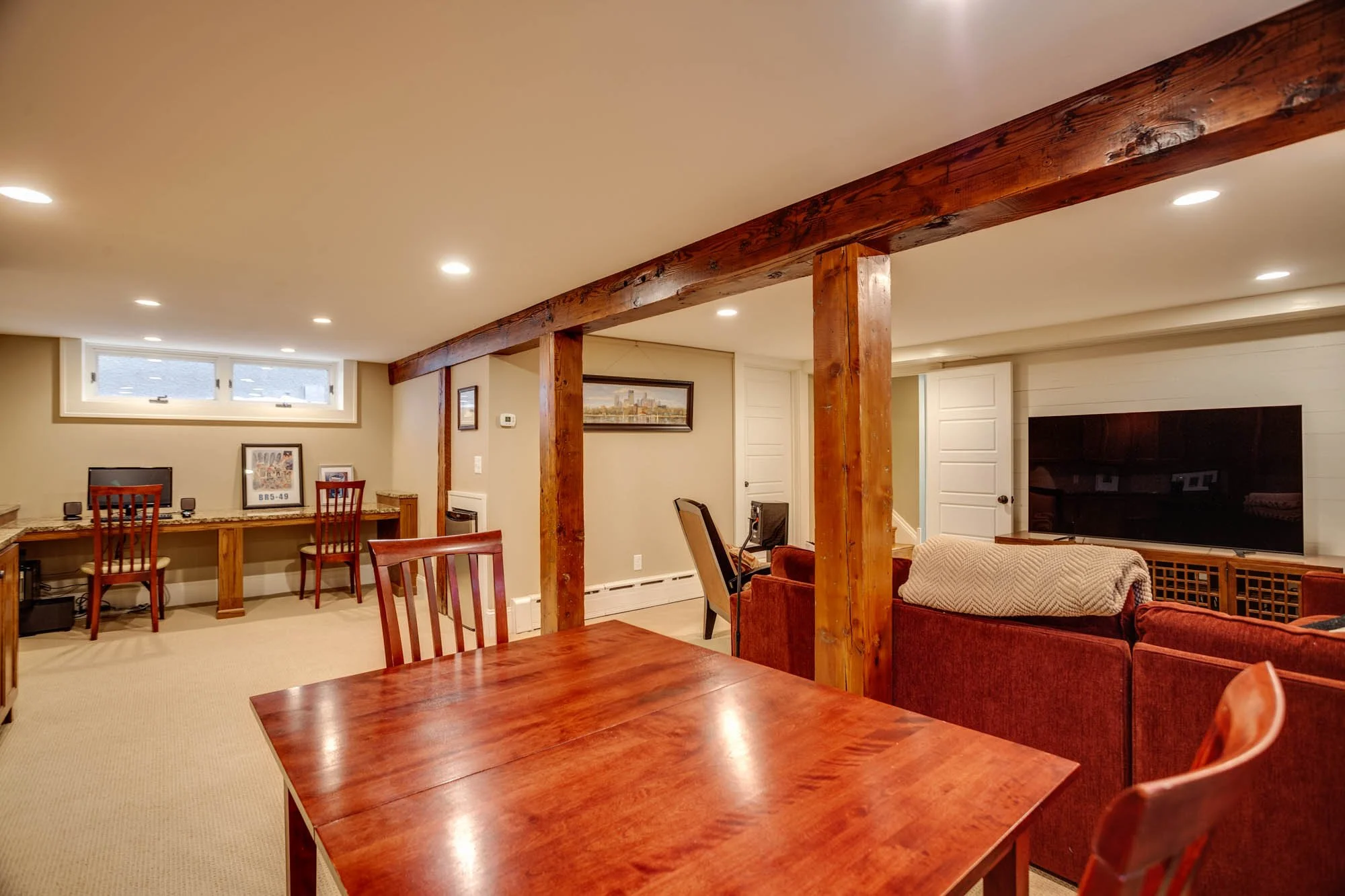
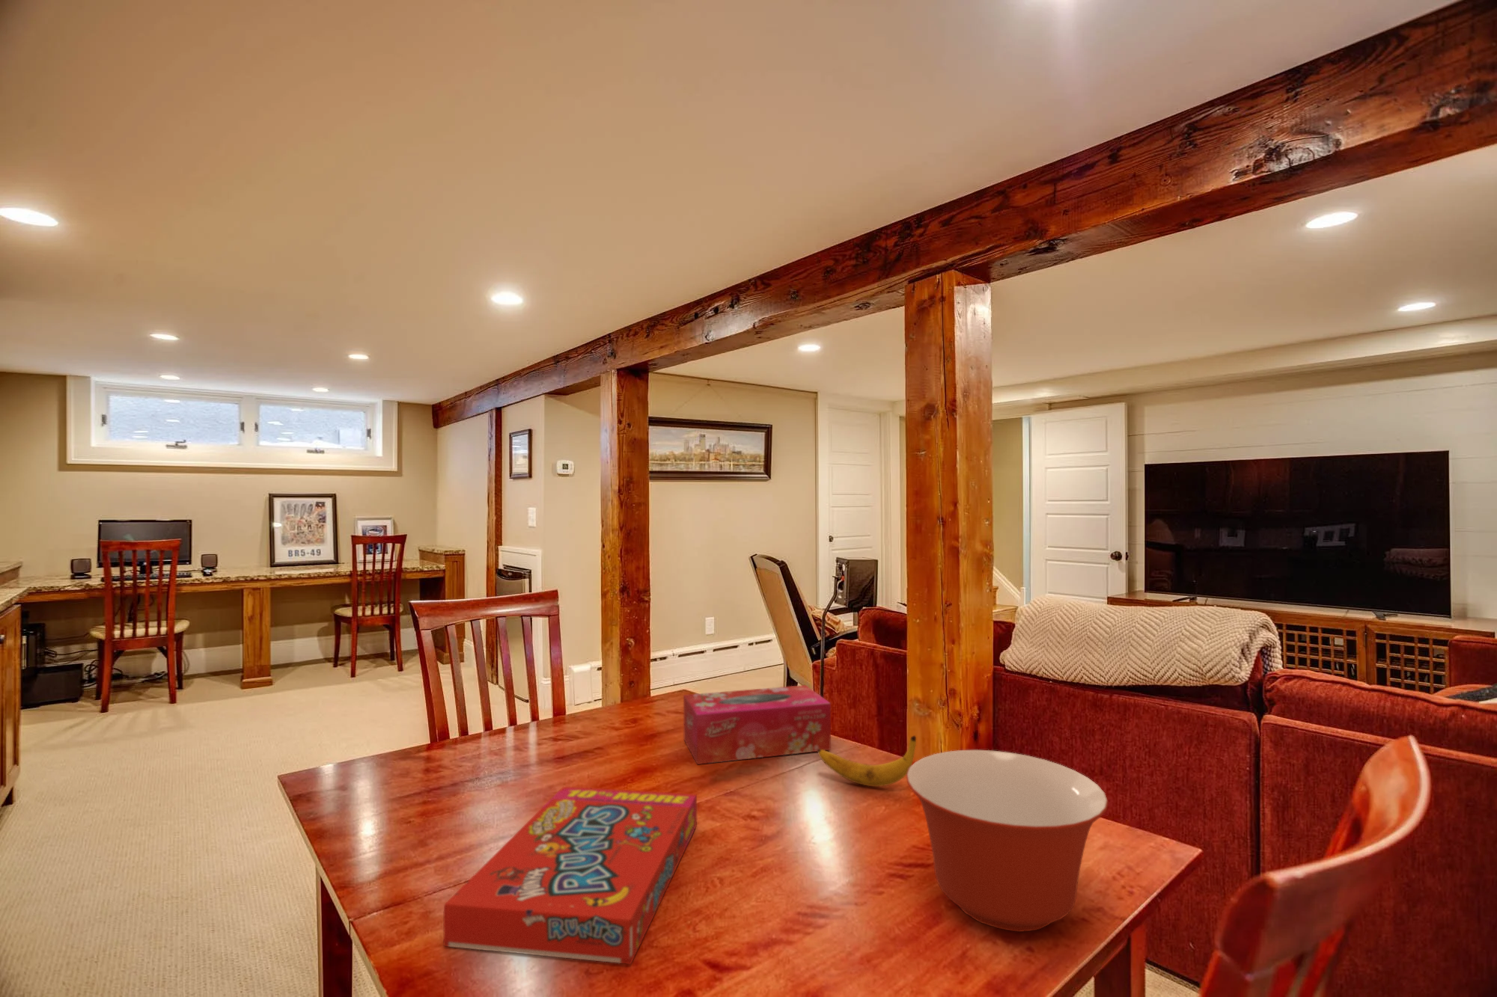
+ snack box (590, 858)
+ banana (865, 763)
+ tissue box (756, 722)
+ mixing bowl (1002, 842)
